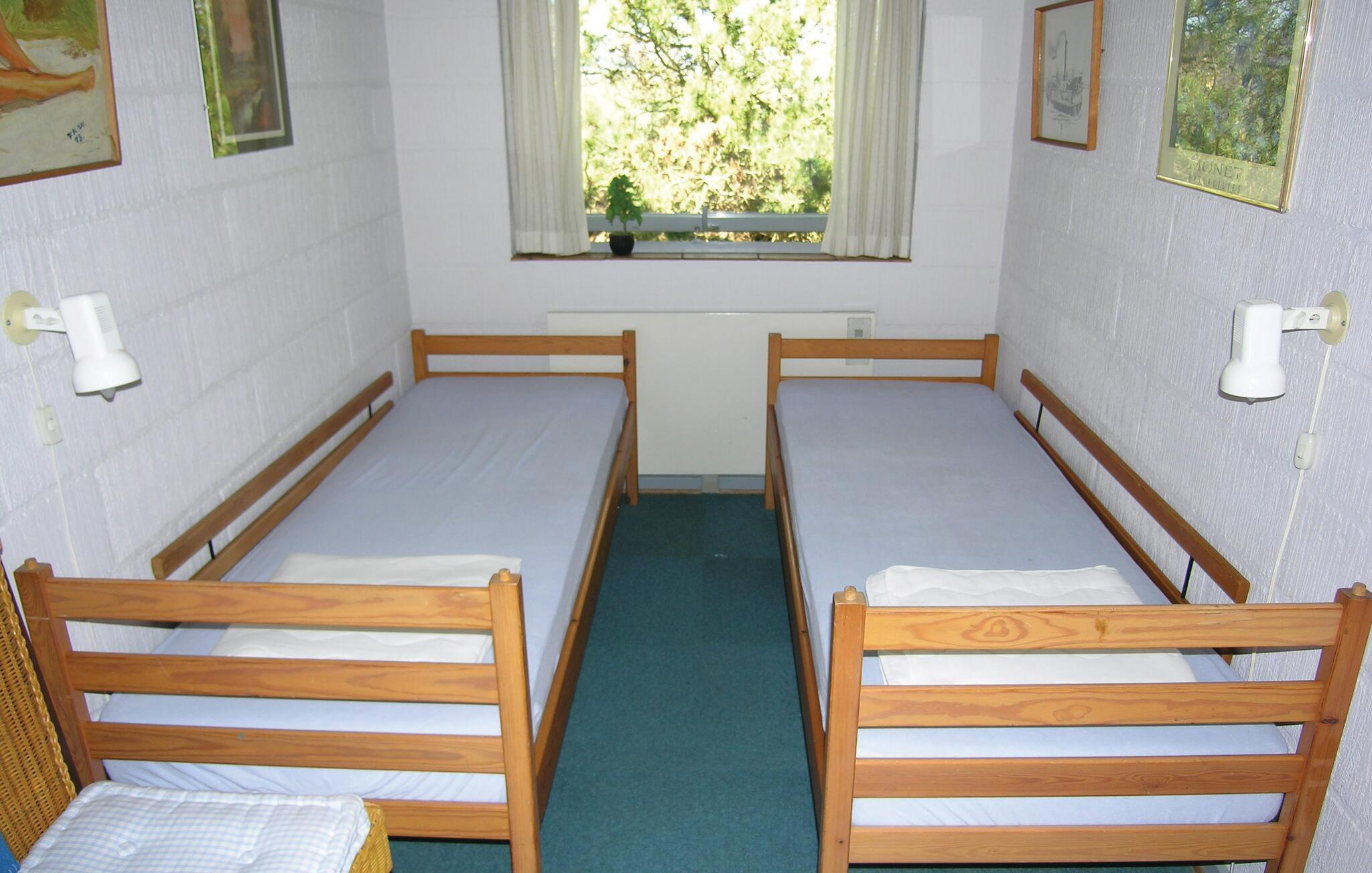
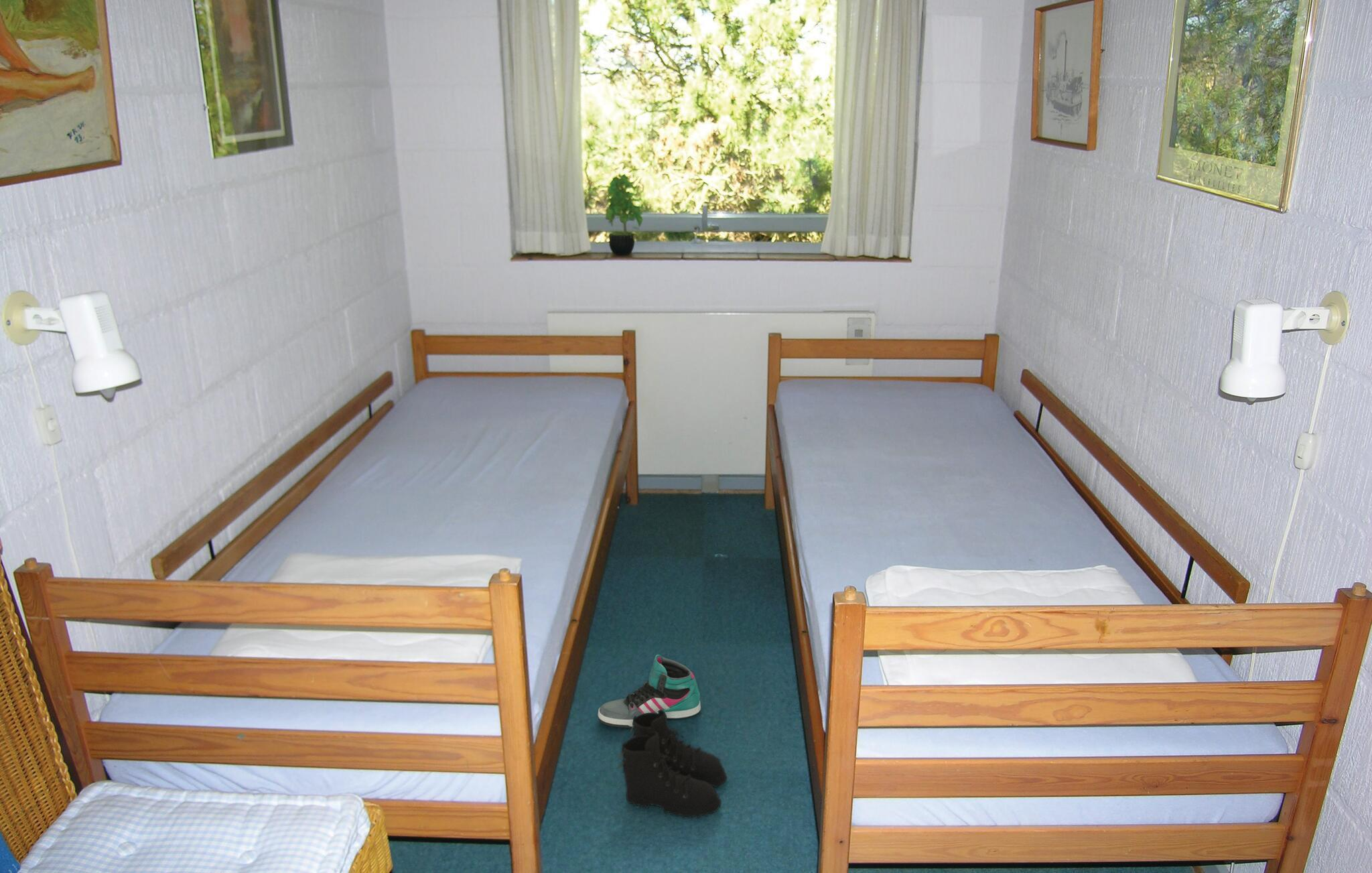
+ sneaker (649, 688)
+ boots (674, 757)
